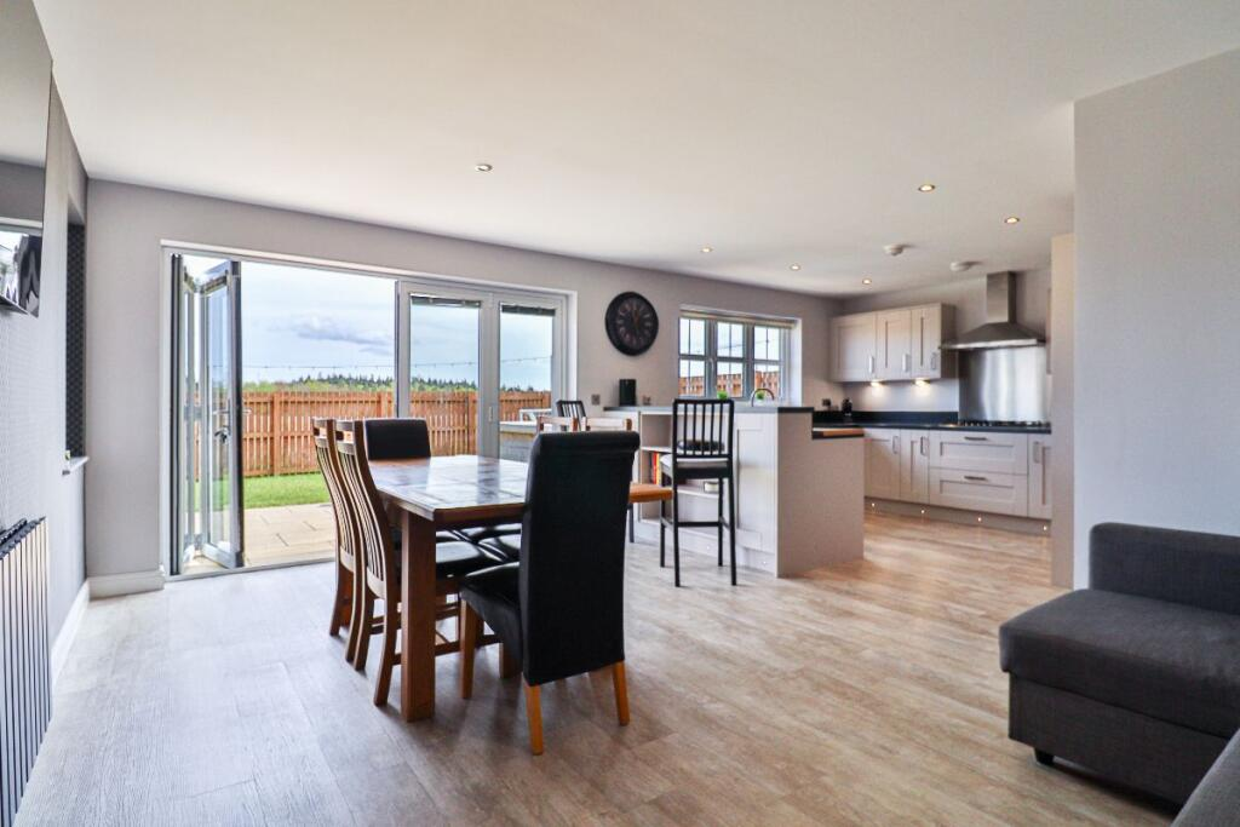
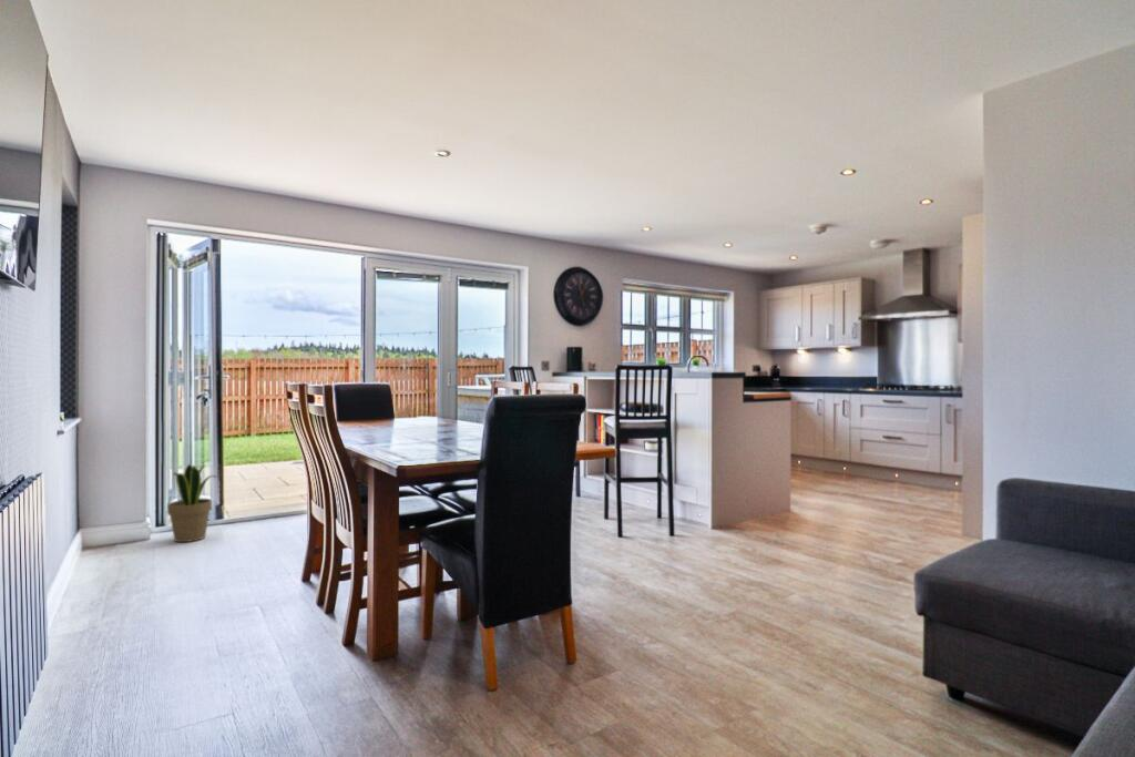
+ potted plant (193, 500)
